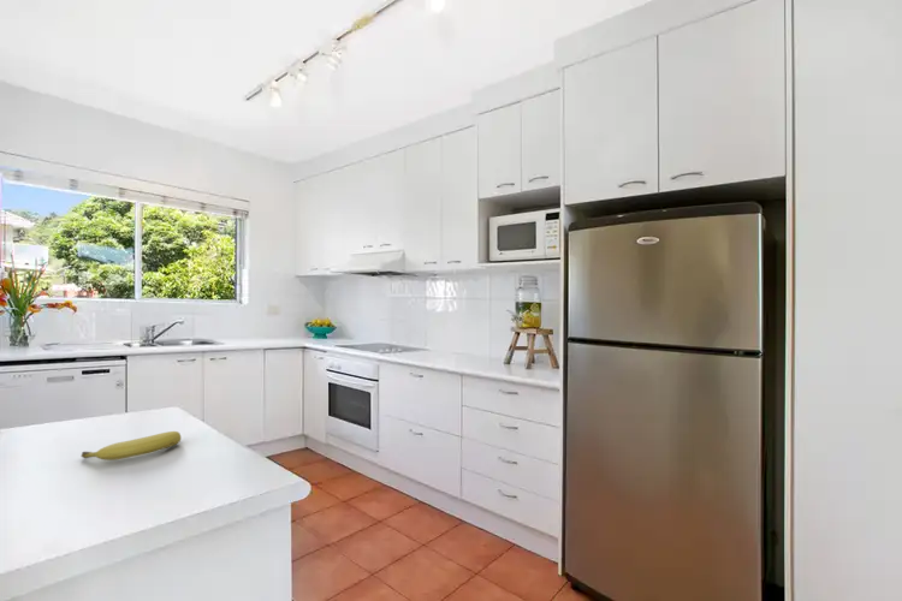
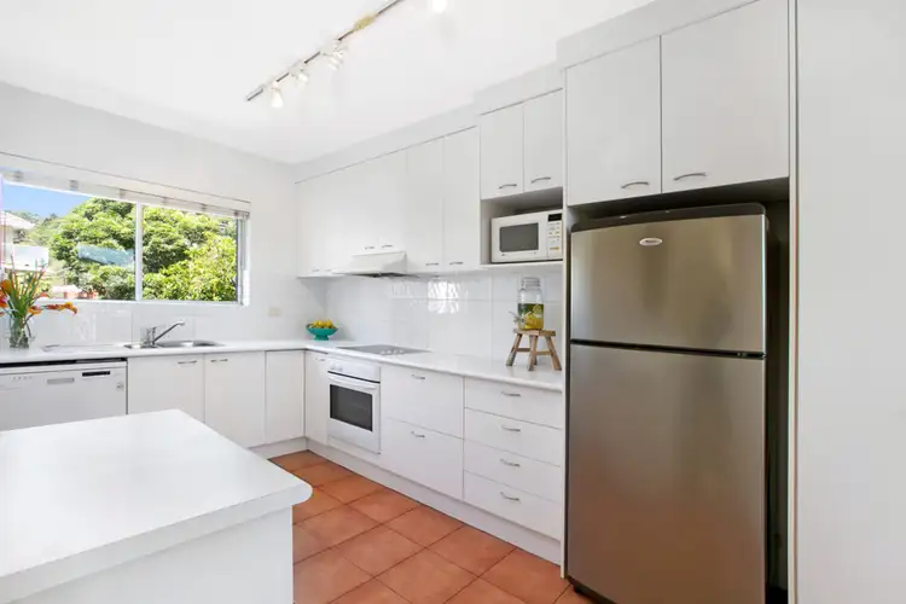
- fruit (136, 444)
